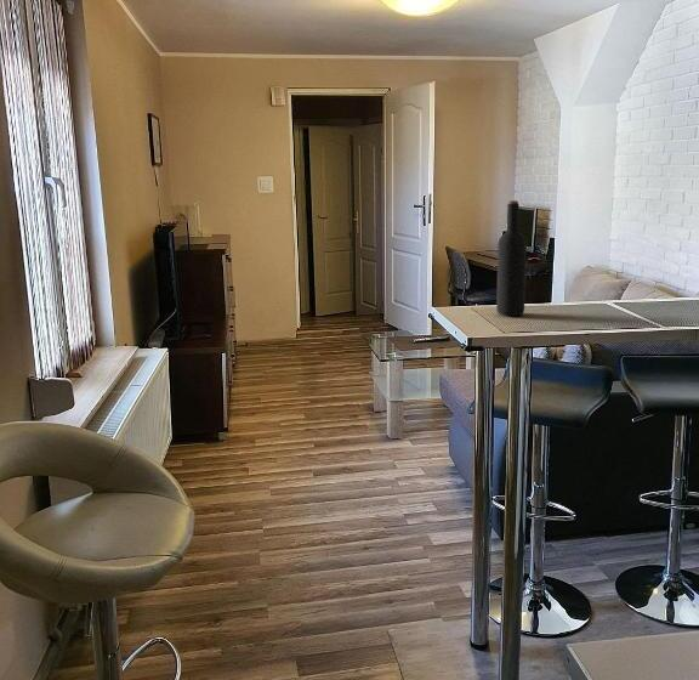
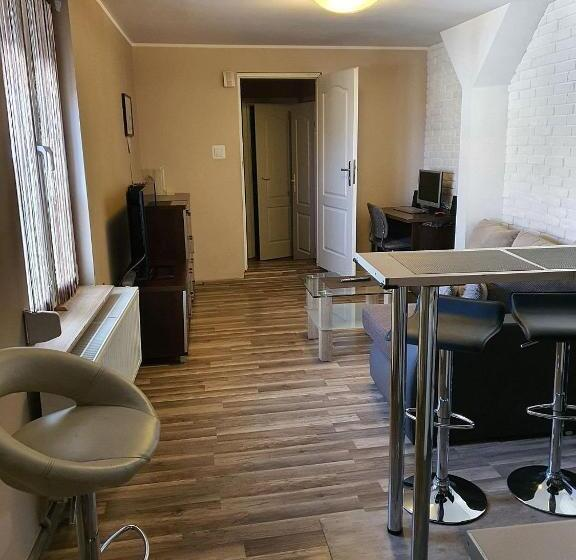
- wine bottle (511, 257)
